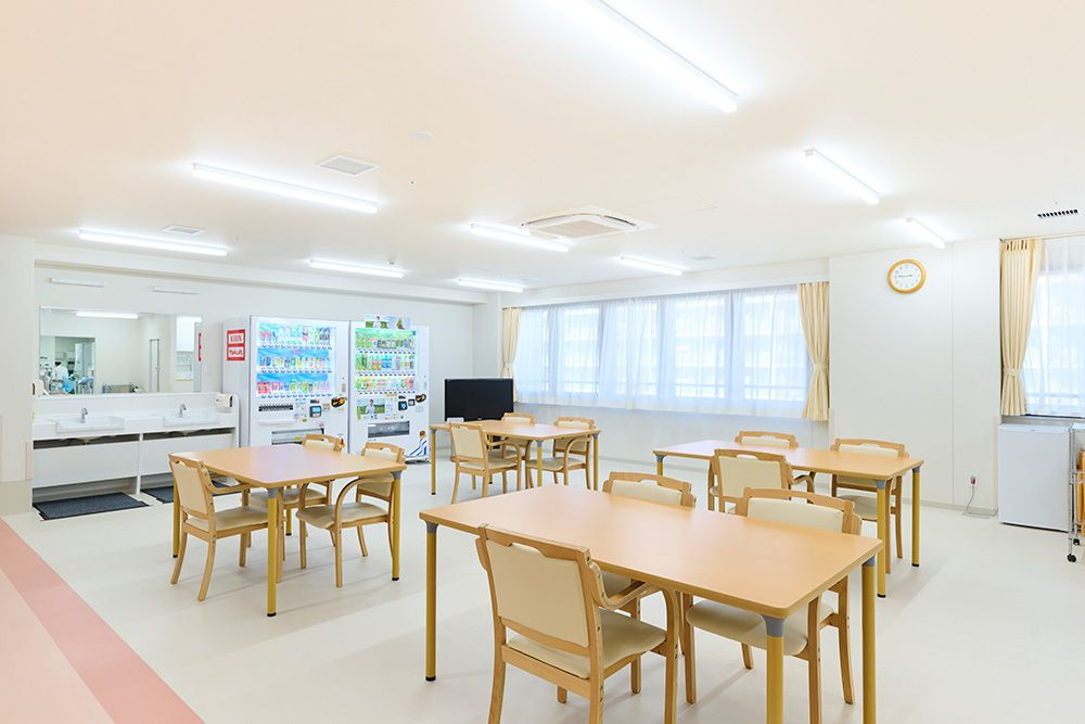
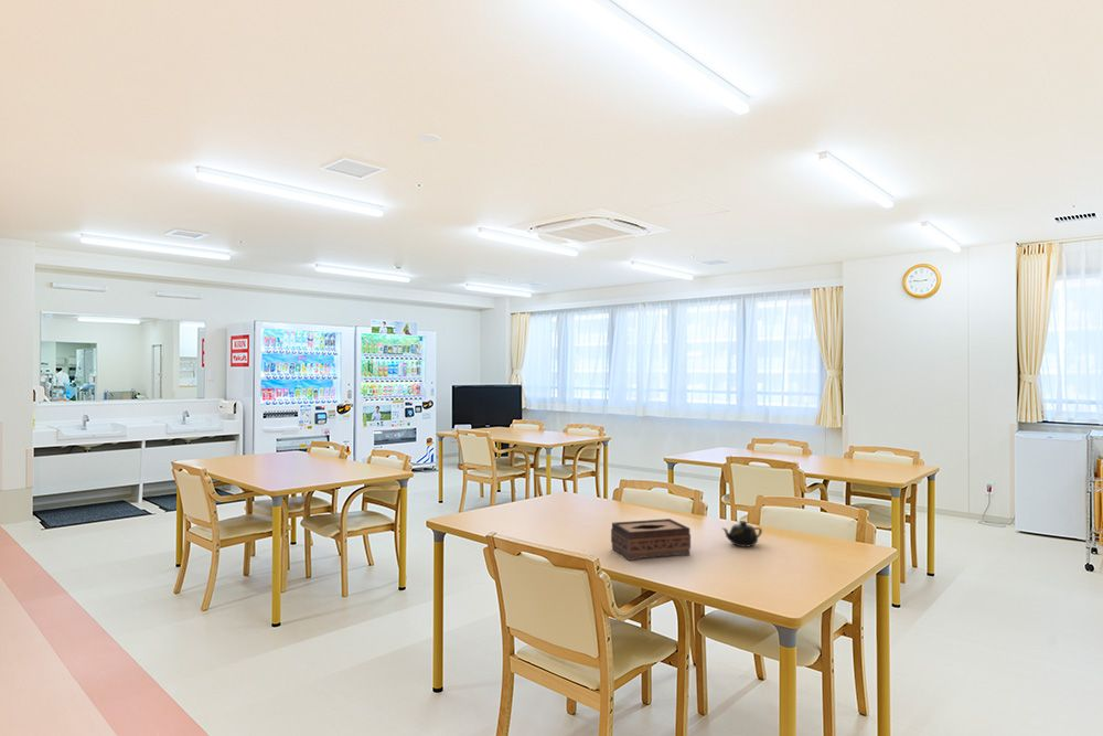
+ tissue box (650, 538)
+ teapot (741, 532)
